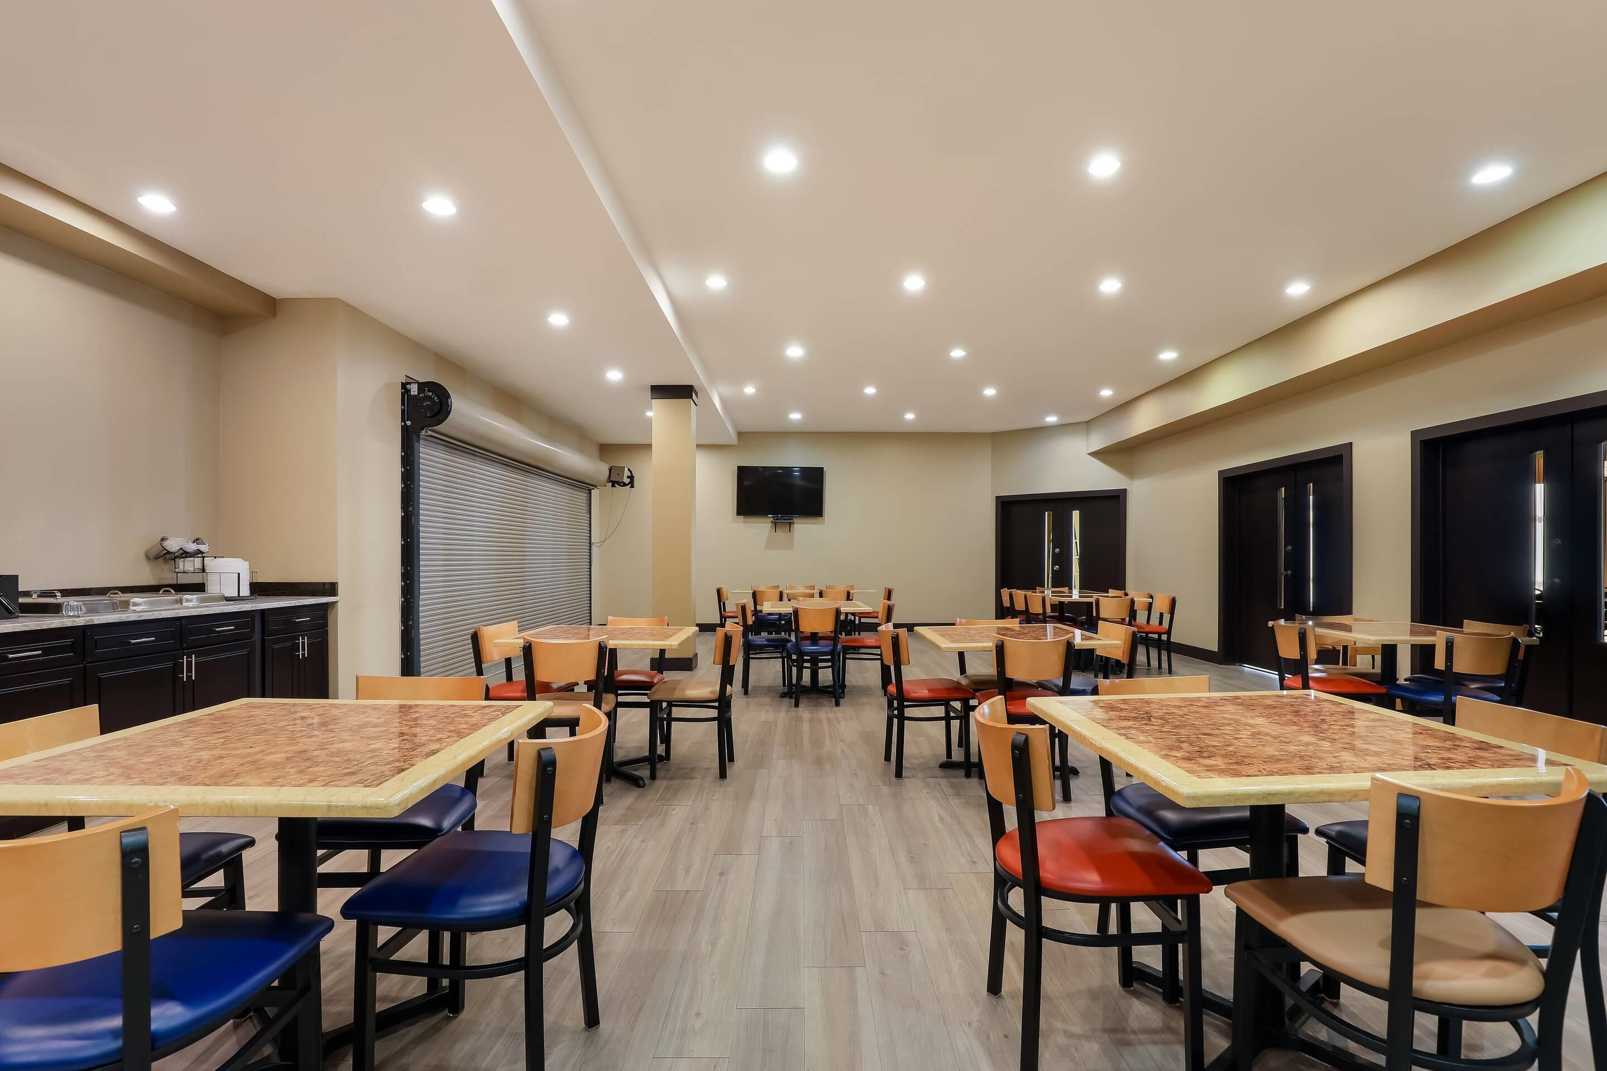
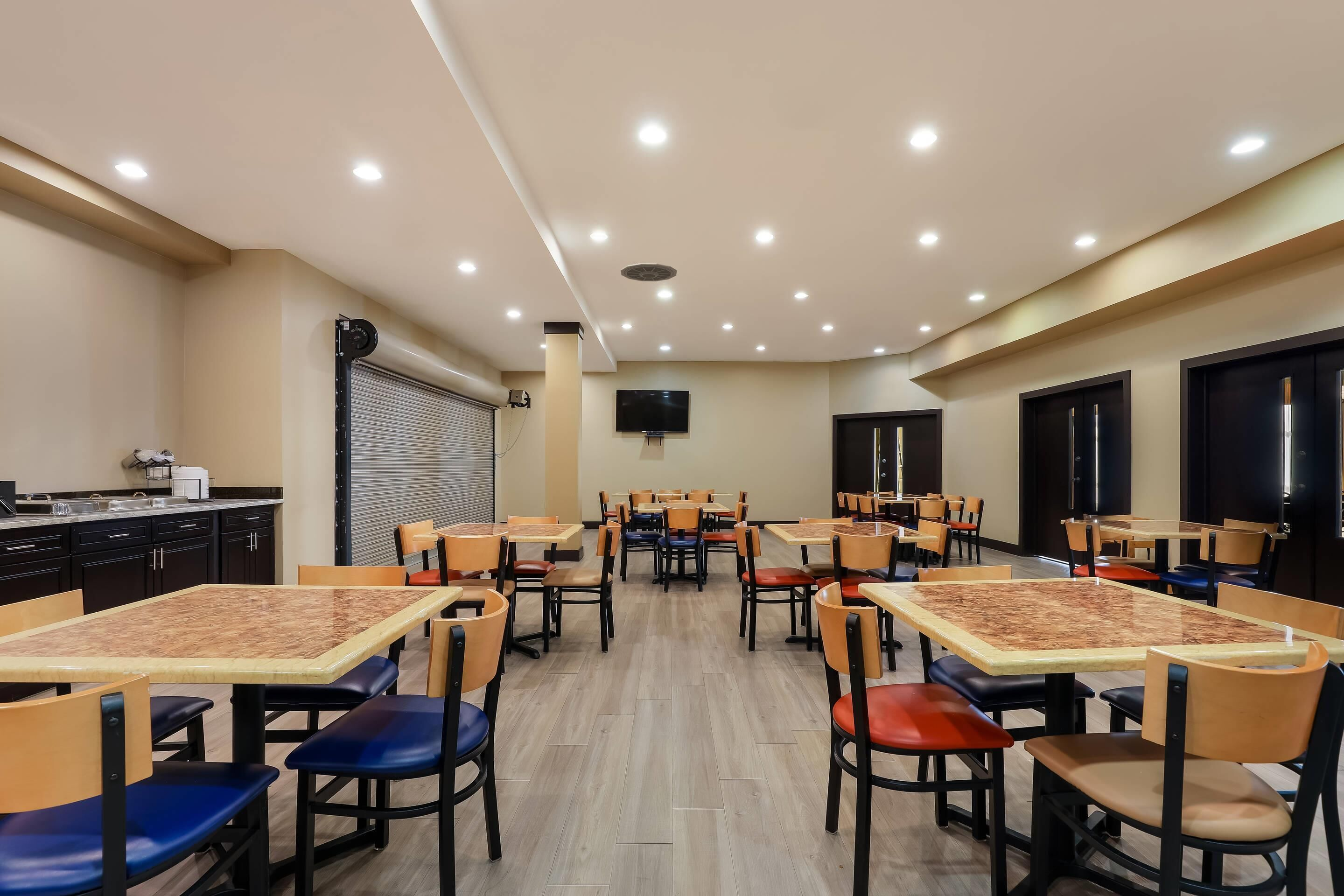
+ ceiling vent (649, 274)
